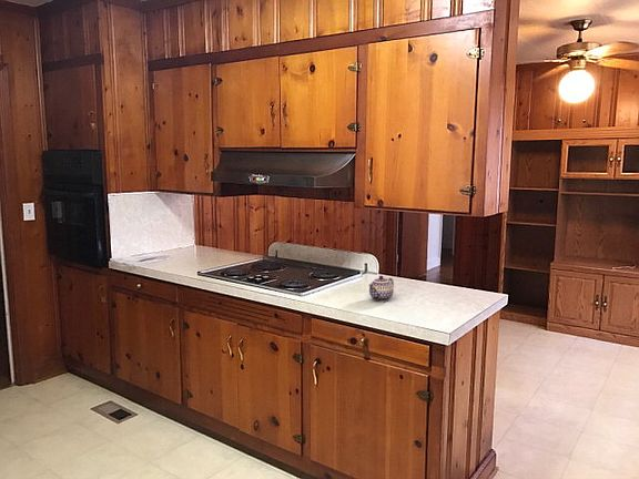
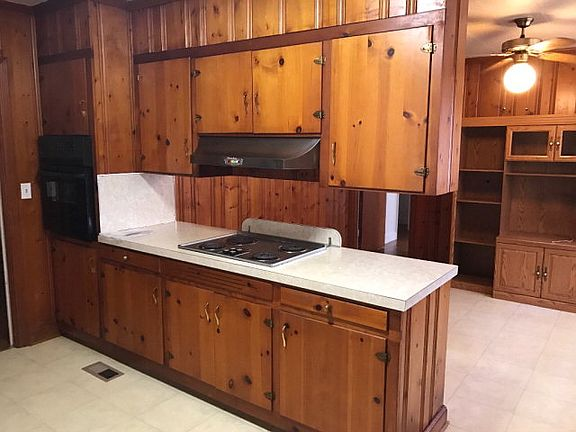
- teapot (381, 287)
